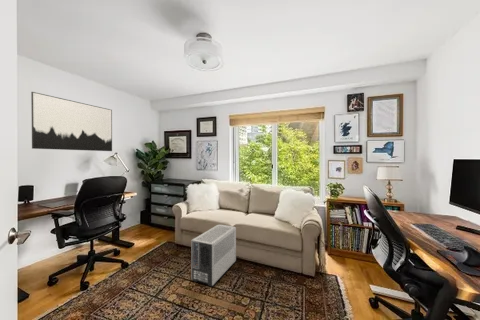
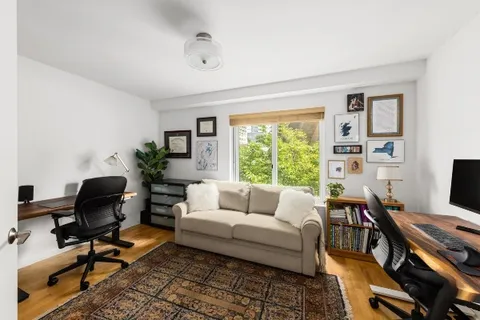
- wall art (78, 126)
- air purifier (215, 251)
